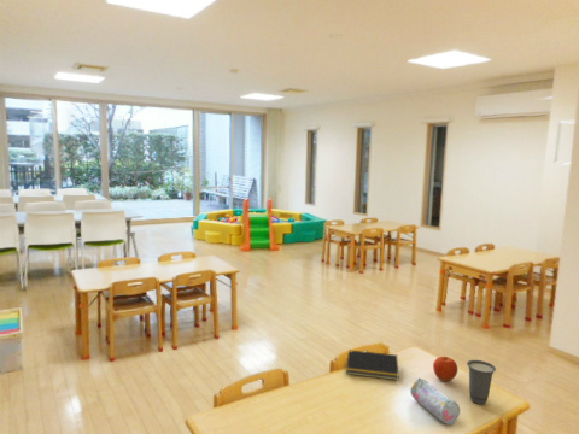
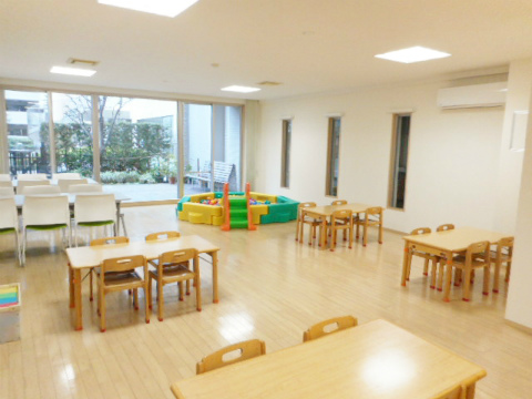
- notepad (372, 364)
- cup (479, 383)
- fruit (445, 368)
- pencil case (434, 399)
